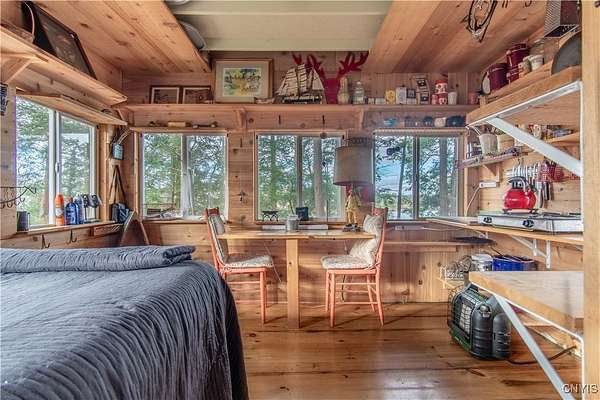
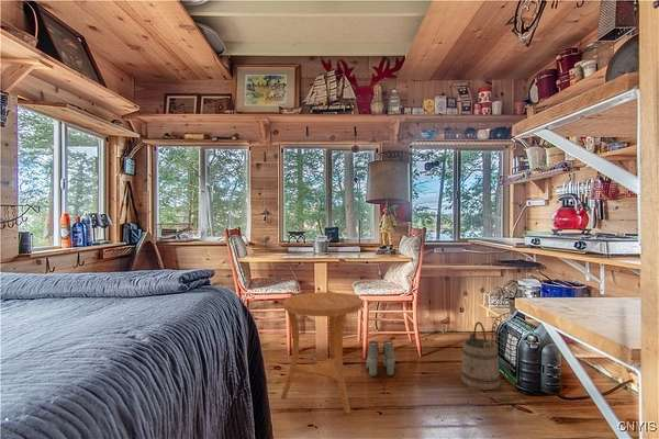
+ side table (330, 347)
+ boots (377, 354)
+ bucket (479, 351)
